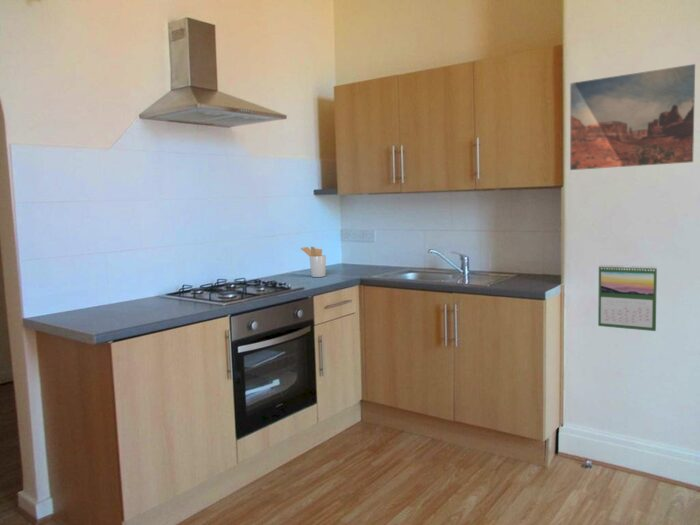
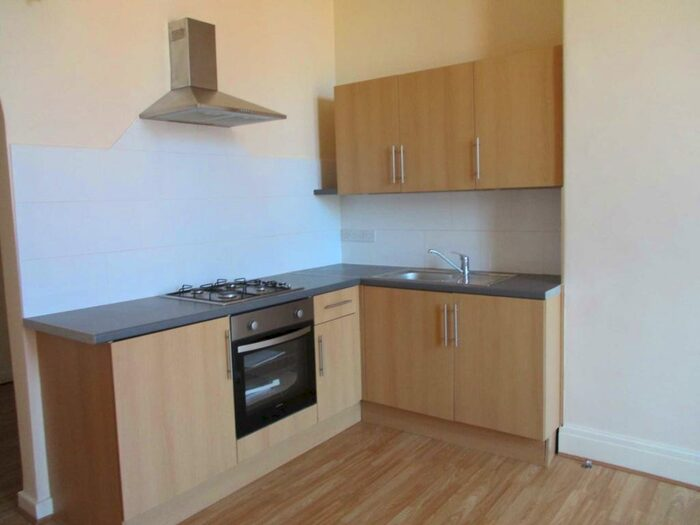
- wall art (628, 120)
- calendar (626, 296)
- utensil holder (313, 260)
